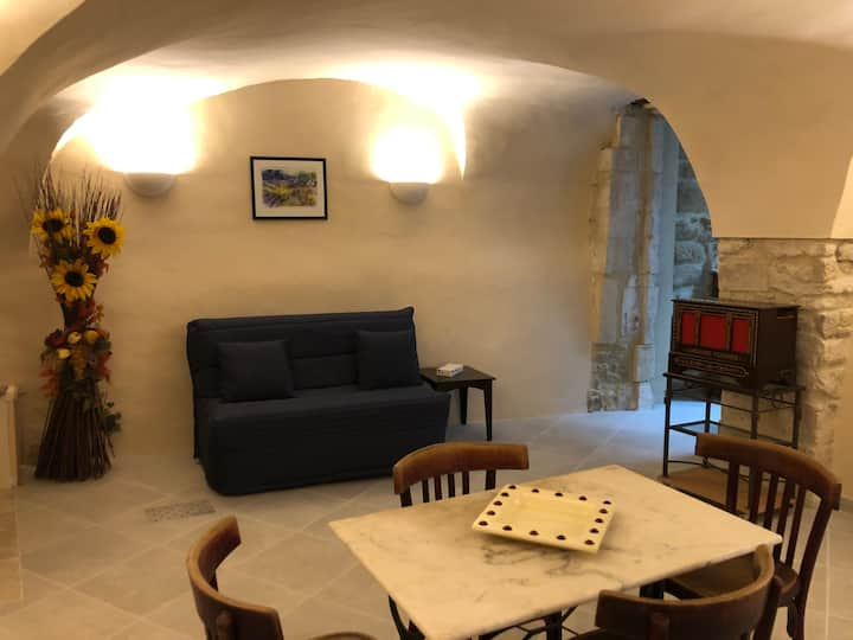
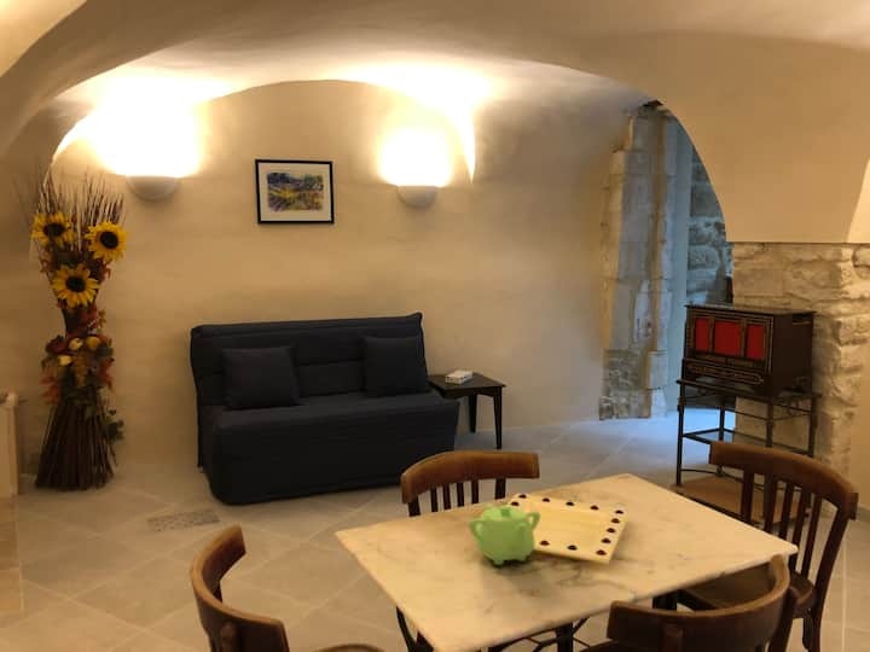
+ teapot (505, 532)
